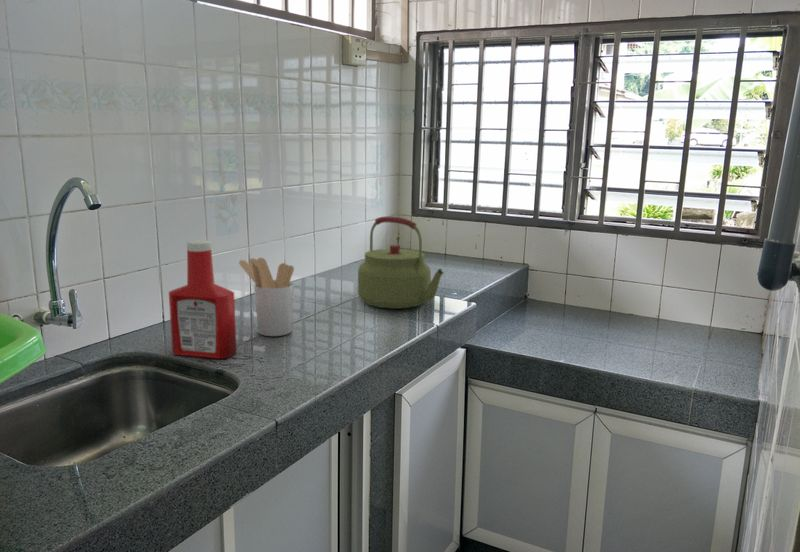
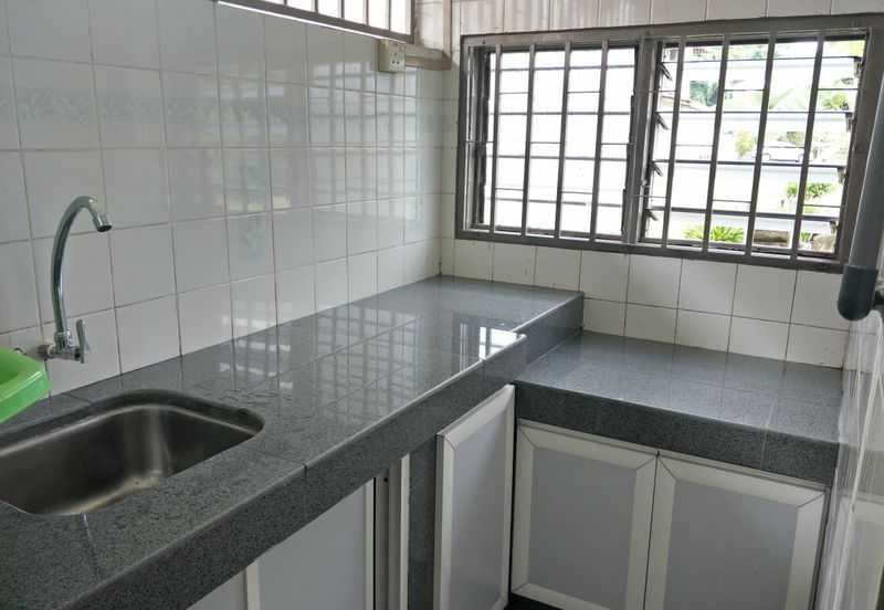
- soap bottle (201, 298)
- utensil holder (267, 294)
- kettle (403, 261)
